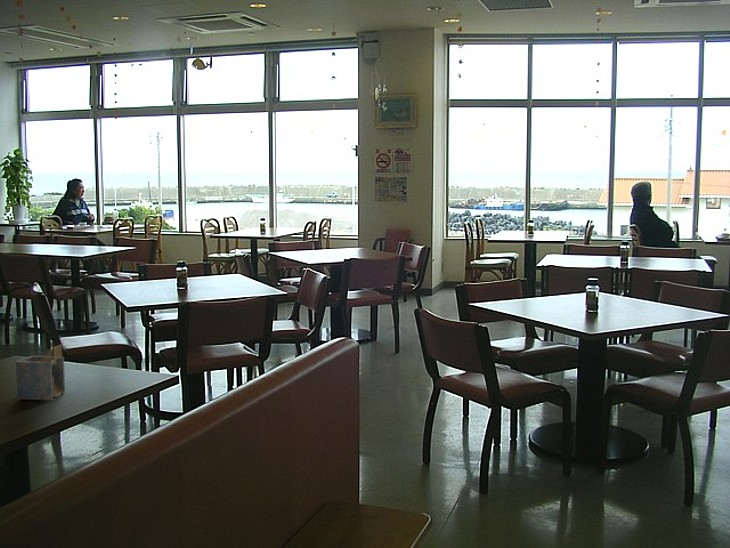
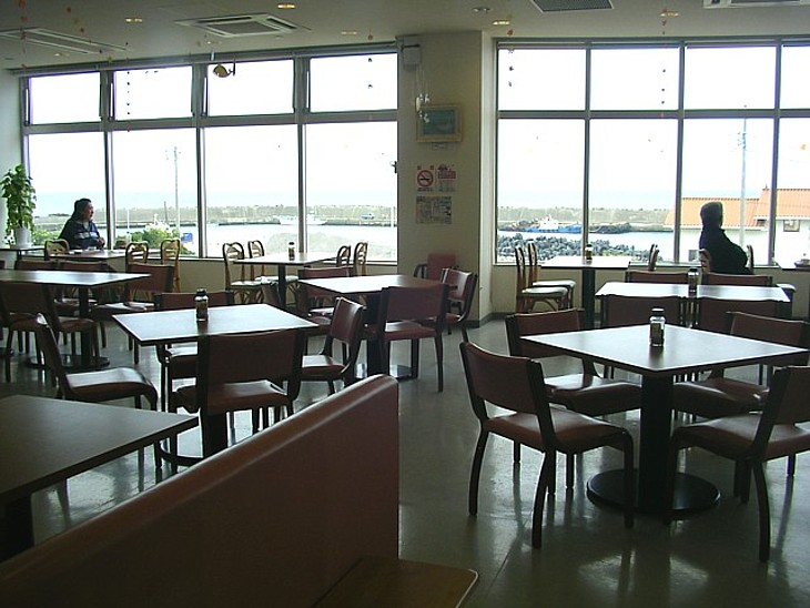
- napkin holder (41, 371)
